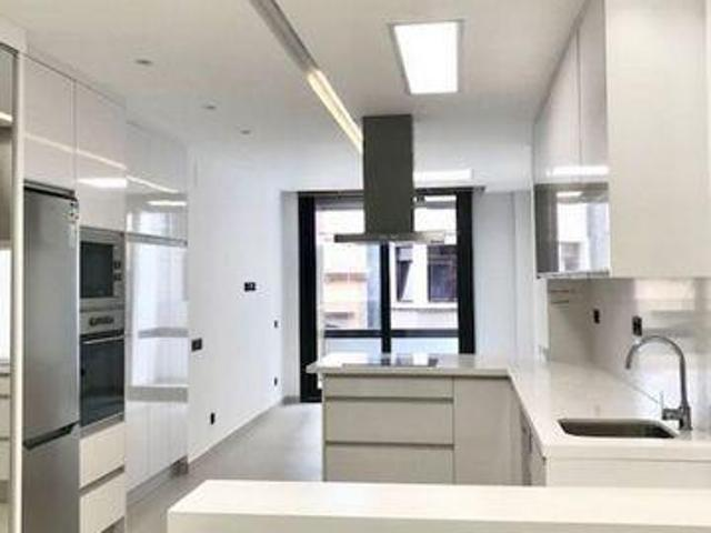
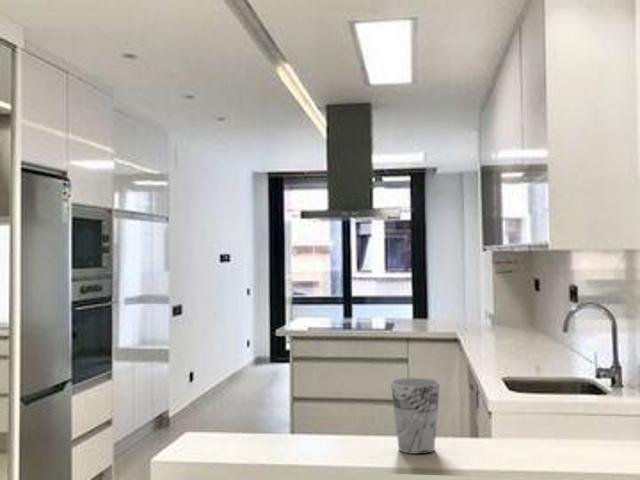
+ cup (415, 415)
